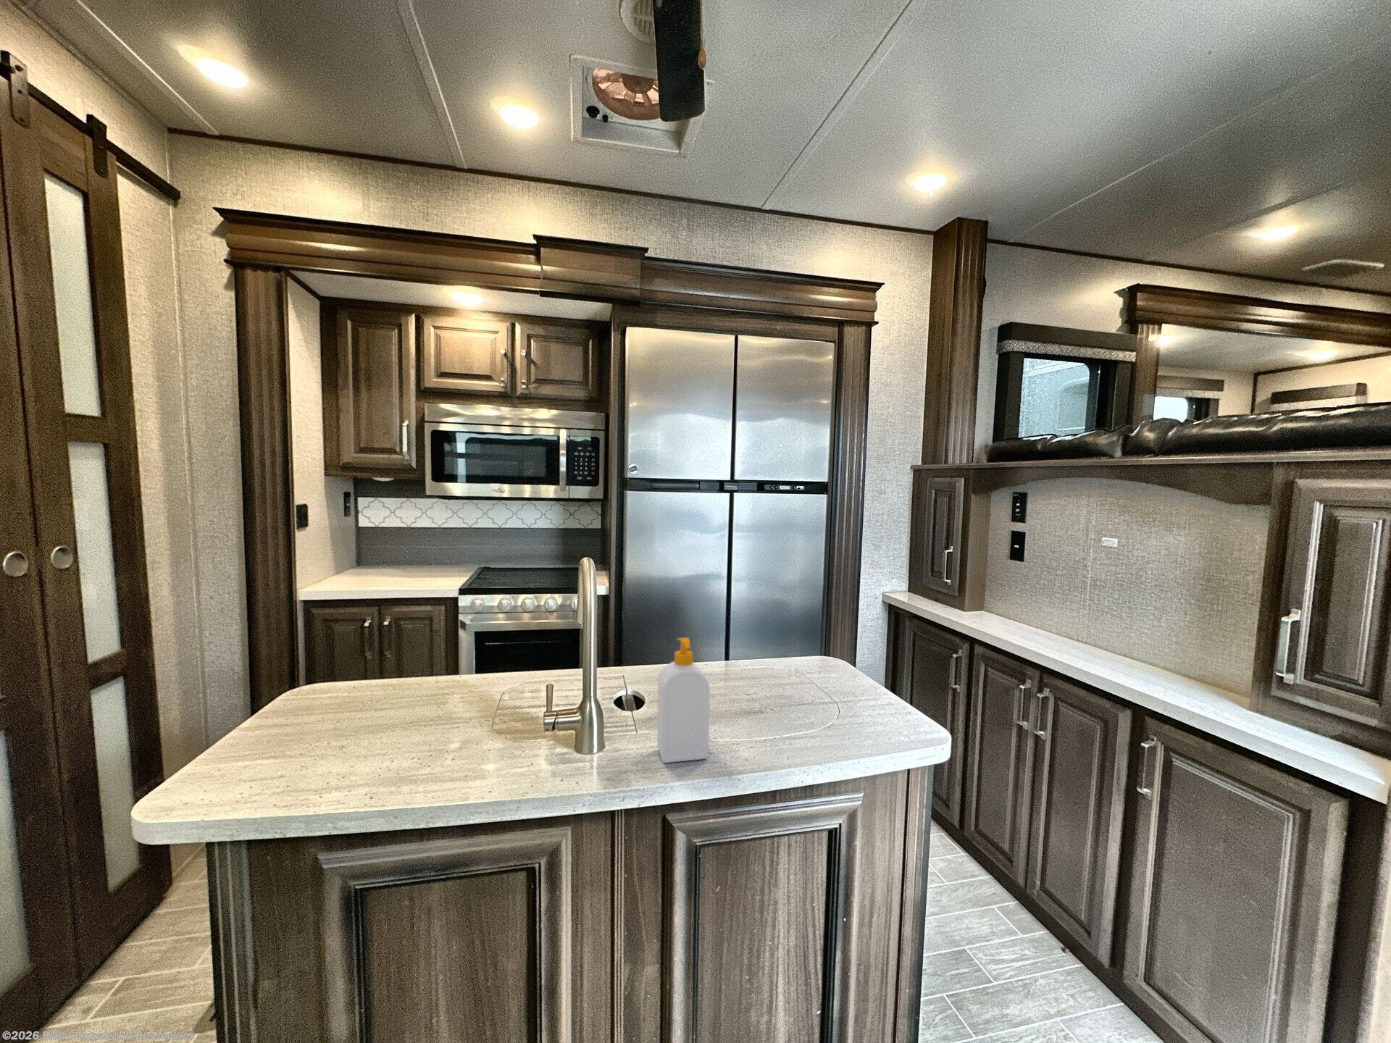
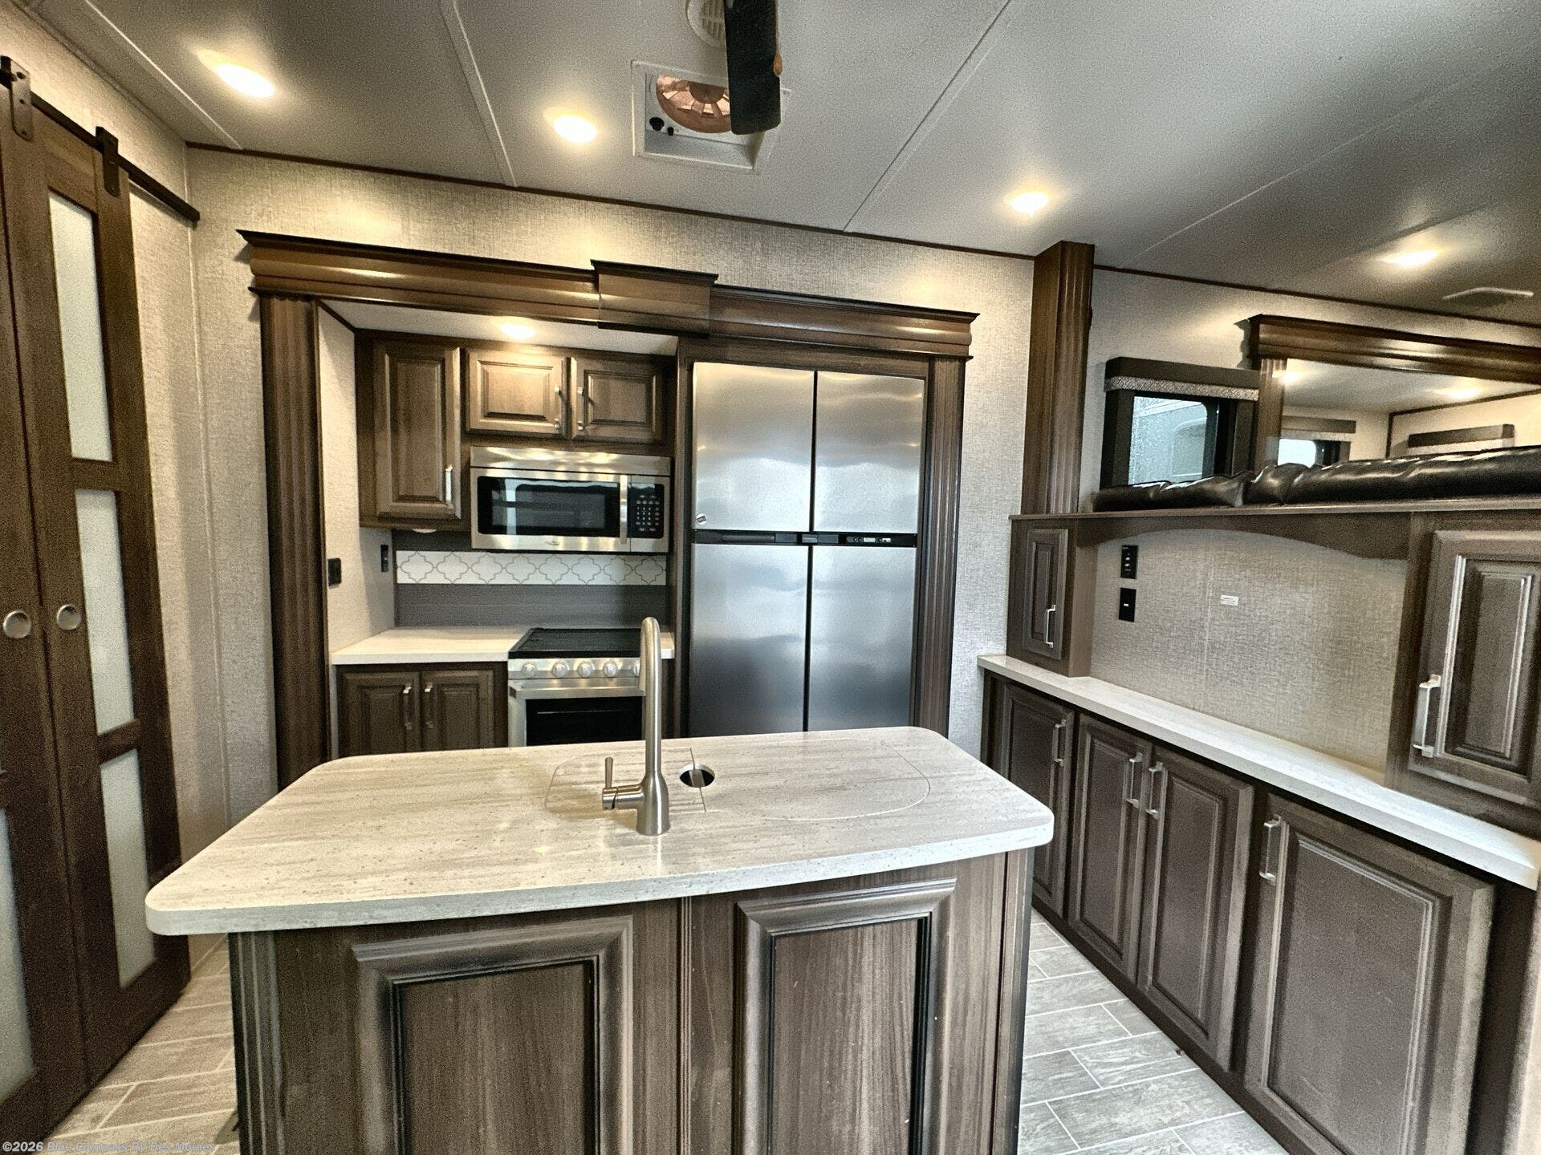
- soap bottle (683, 696)
